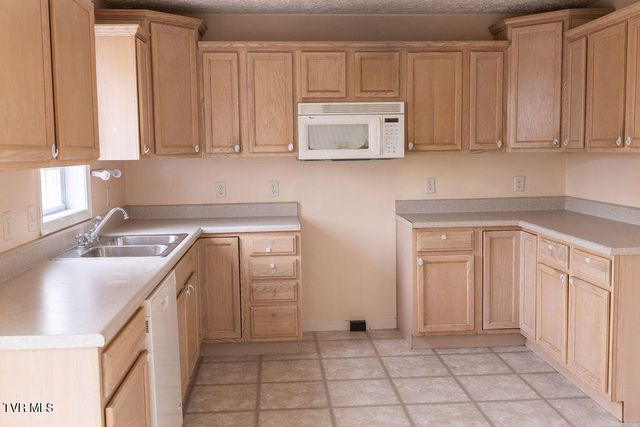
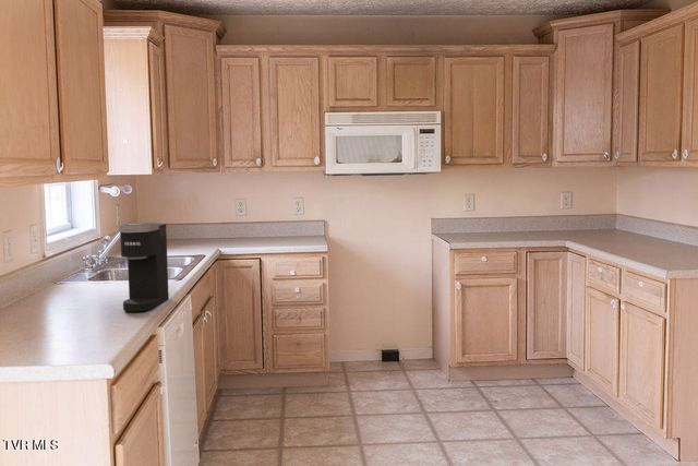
+ coffee maker (145, 263)
